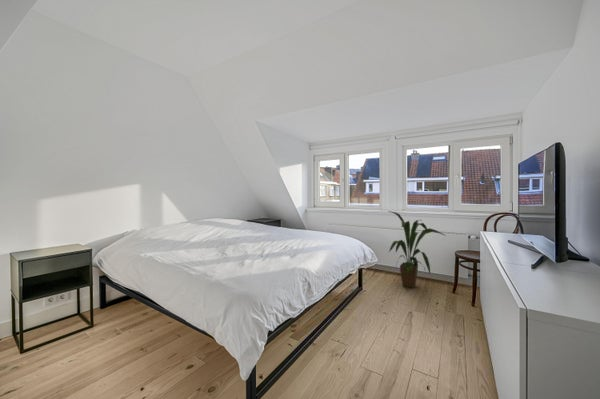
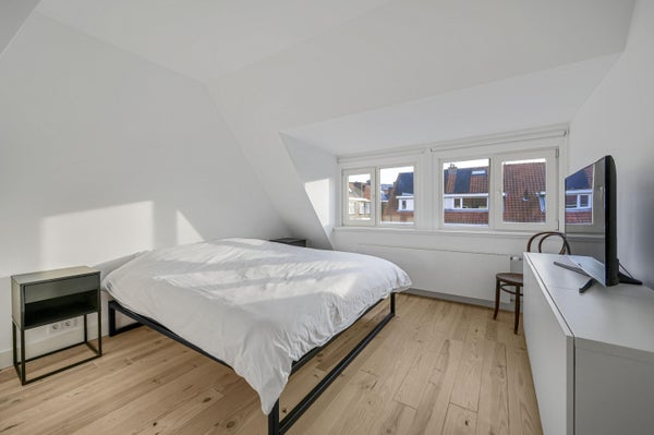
- house plant (416, 249)
